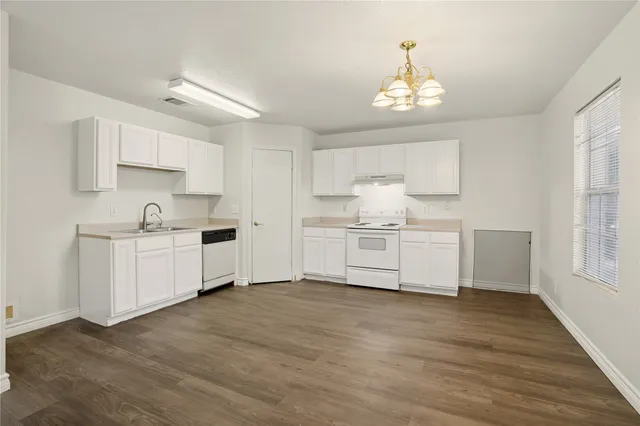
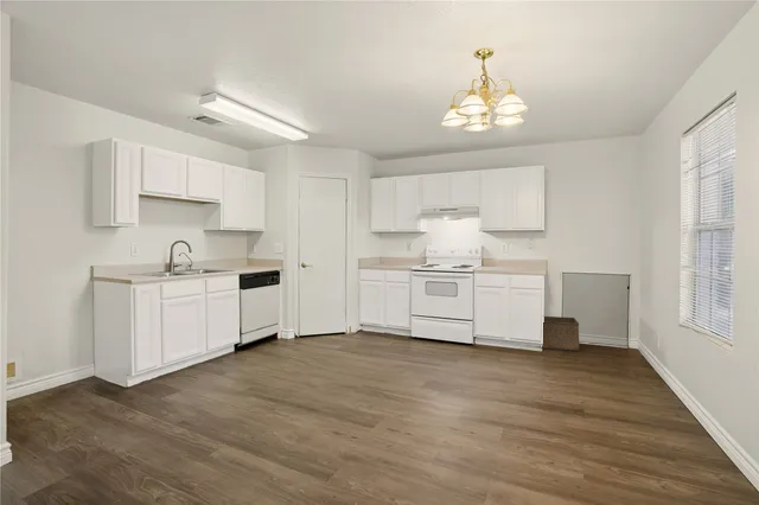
+ storage bin (557, 332)
